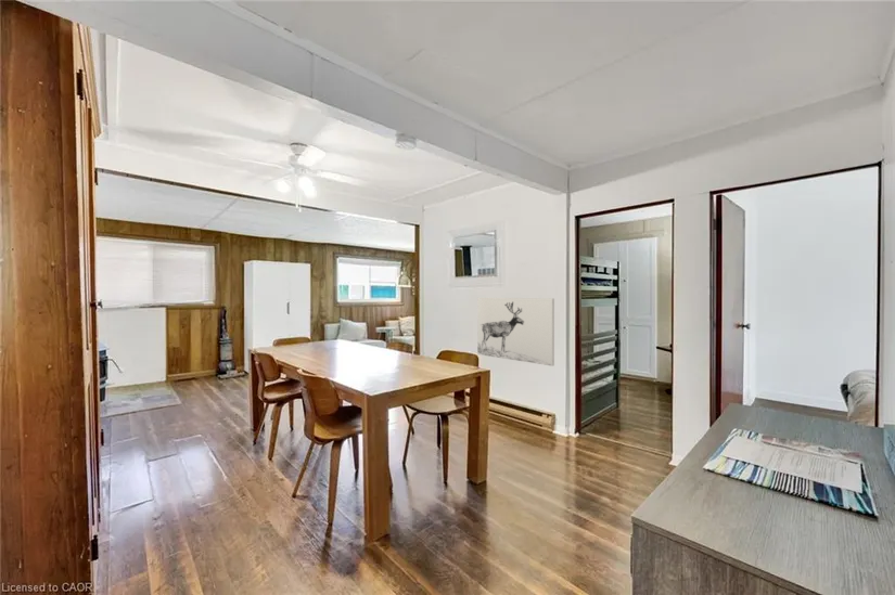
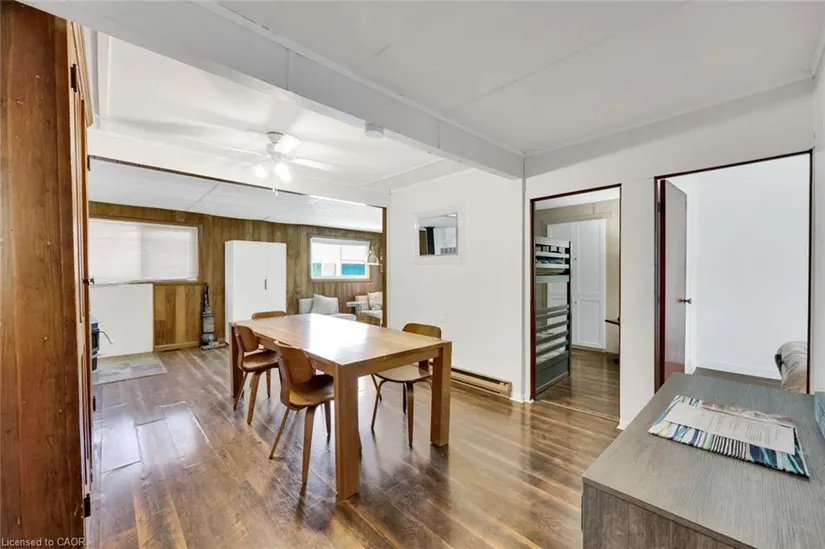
- wall art (512, 328)
